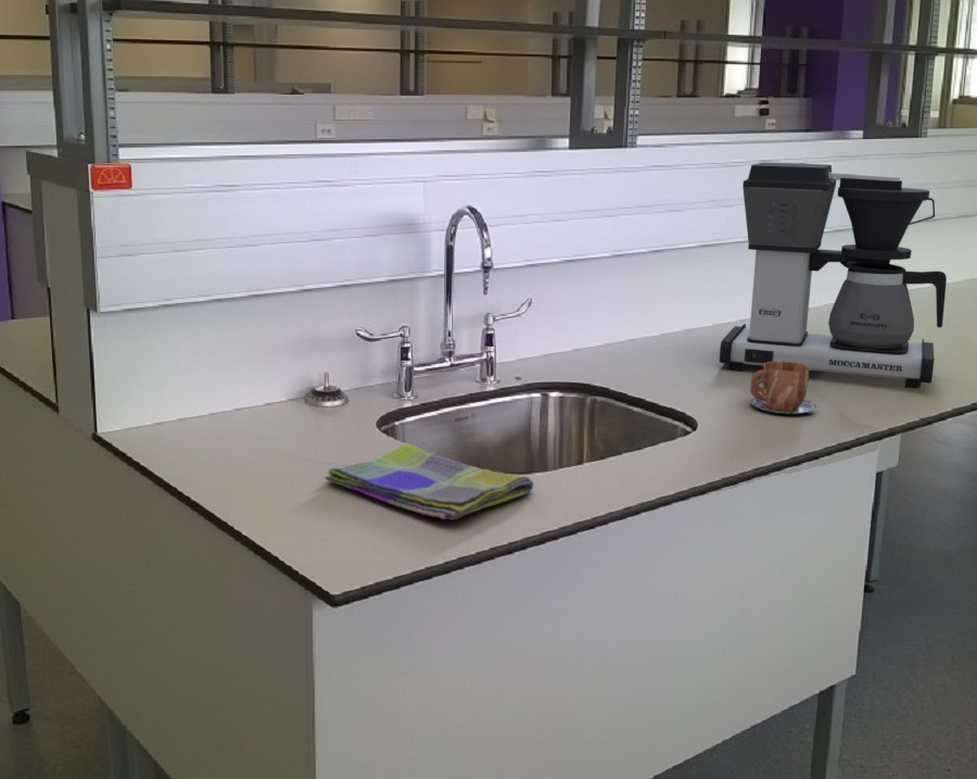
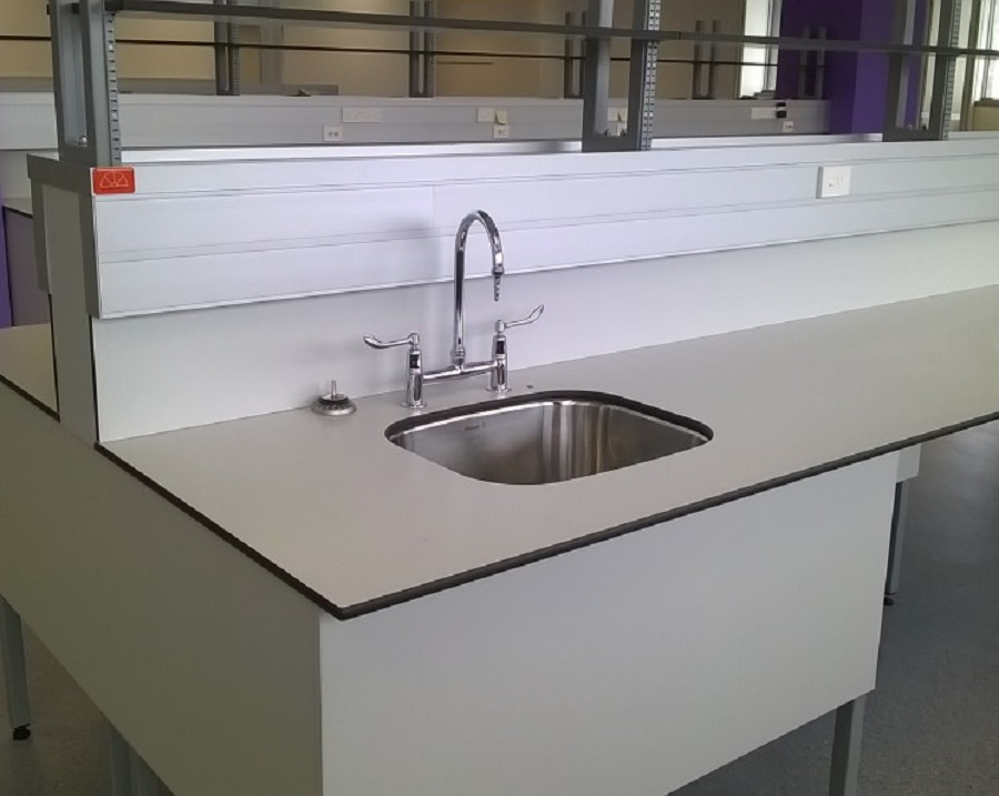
- dish towel (430, 478)
- coffee maker (842, 264)
- mug (783, 388)
